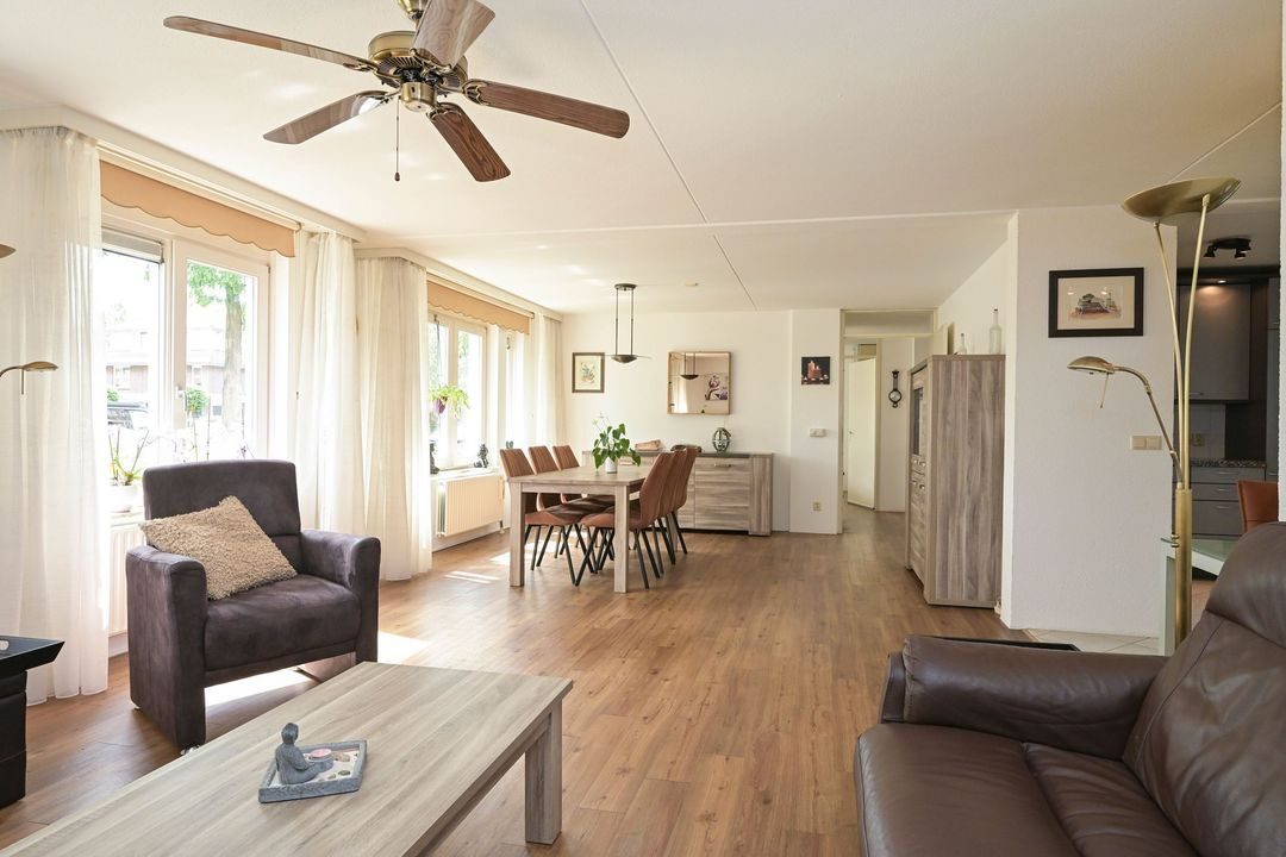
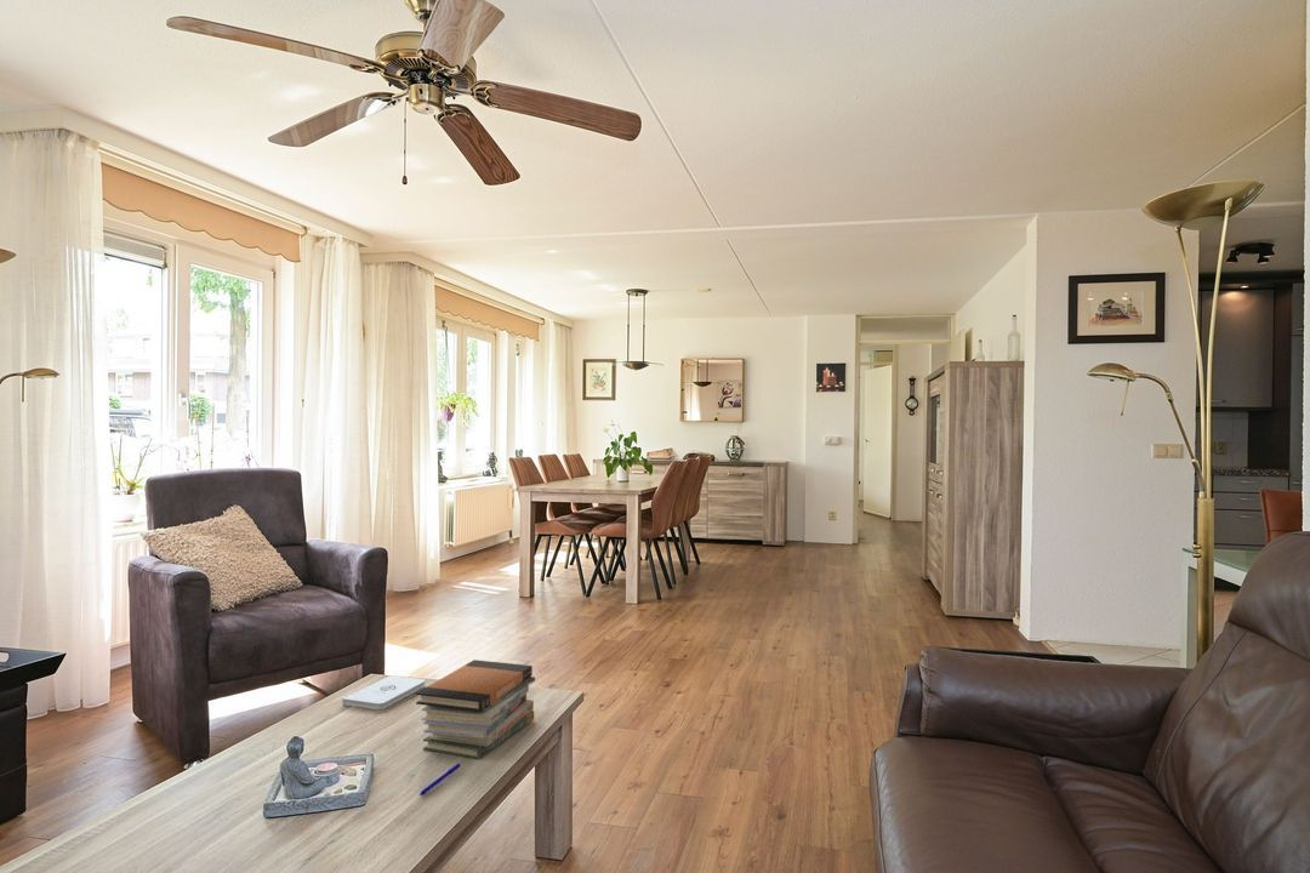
+ notepad (386, 691)
+ pen (439, 780)
+ book stack (478, 706)
